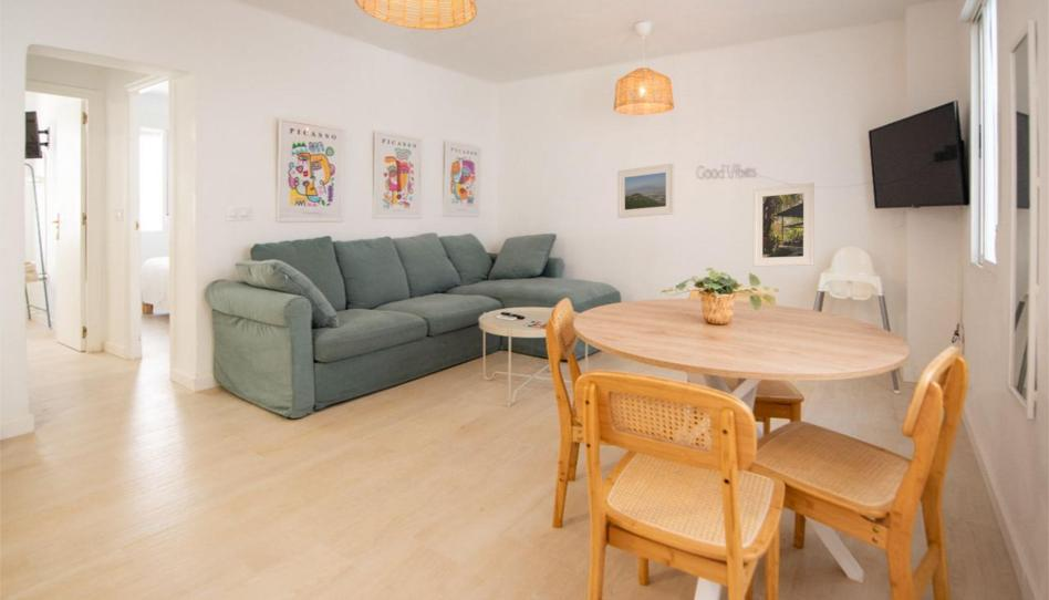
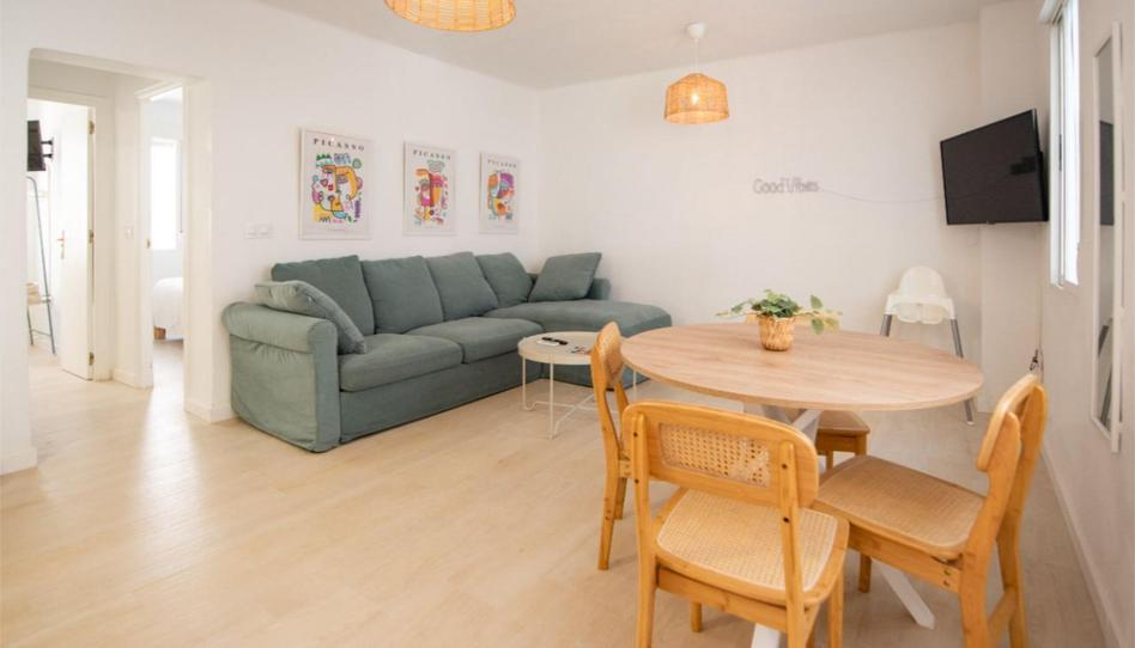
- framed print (645, 192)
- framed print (782, 226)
